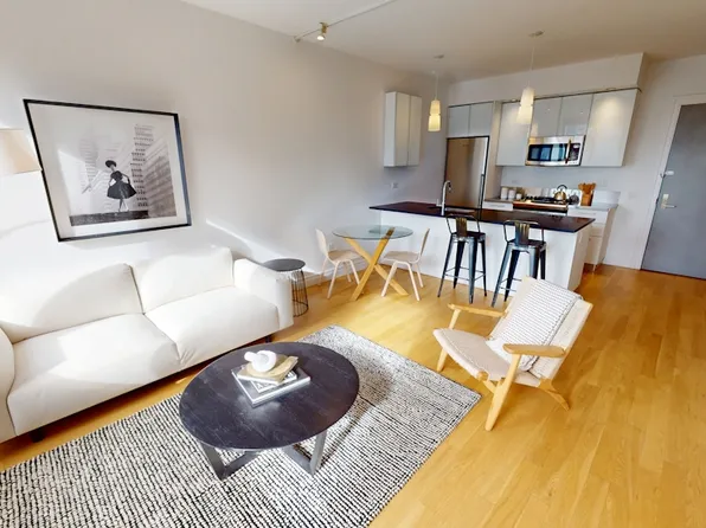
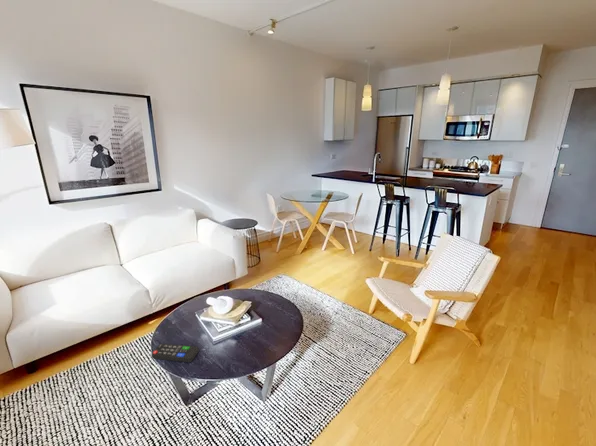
+ remote control (175, 352)
